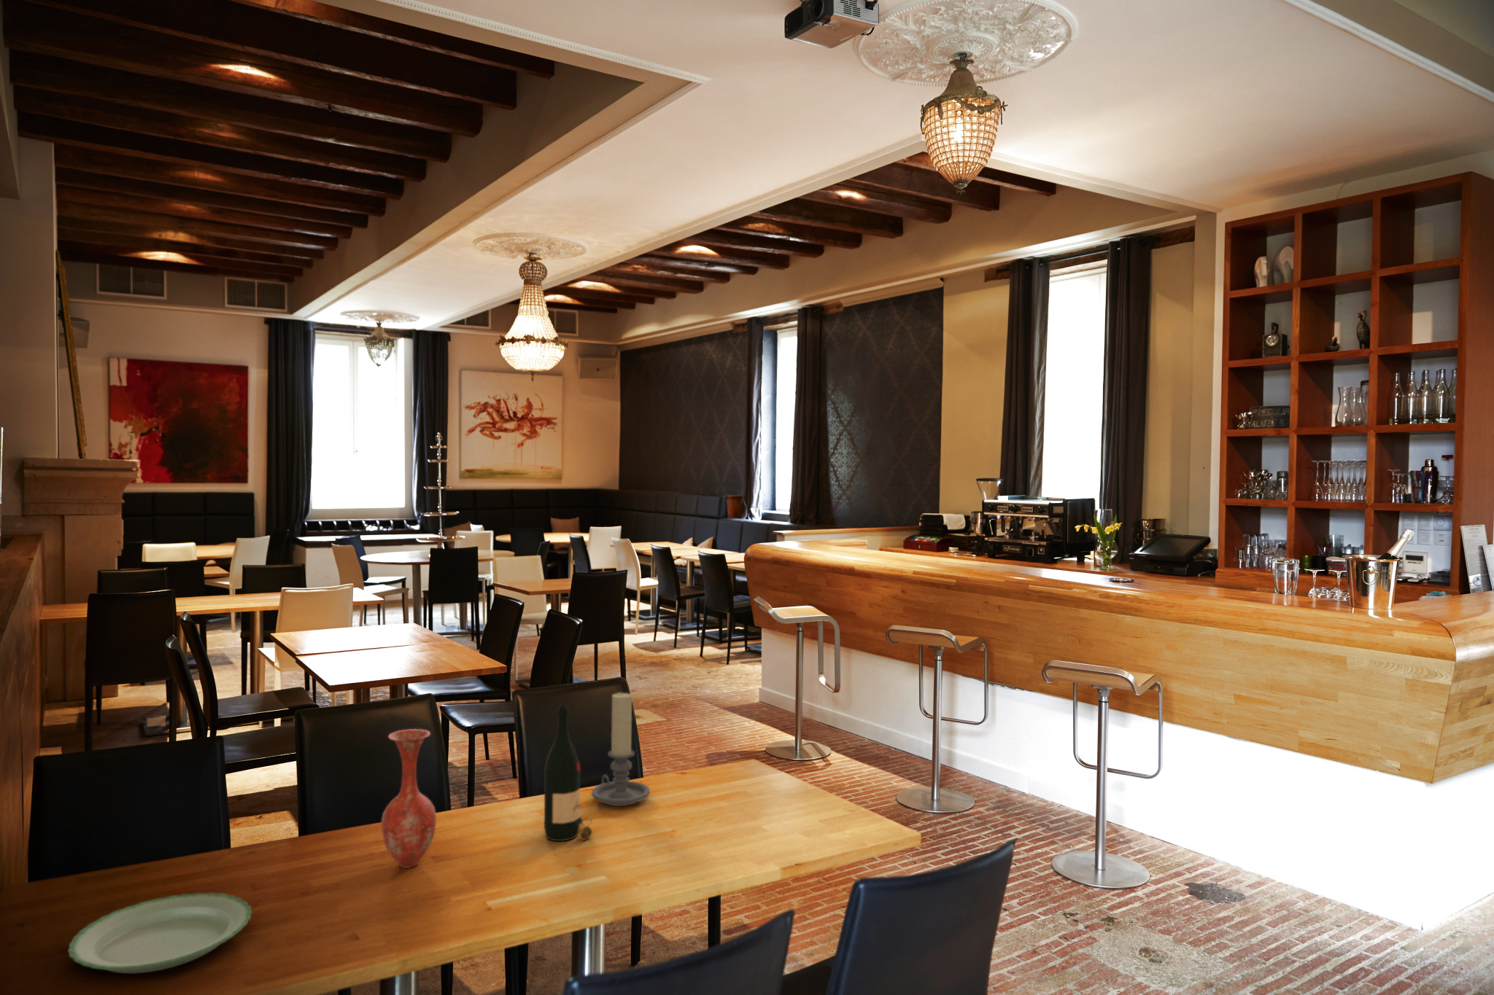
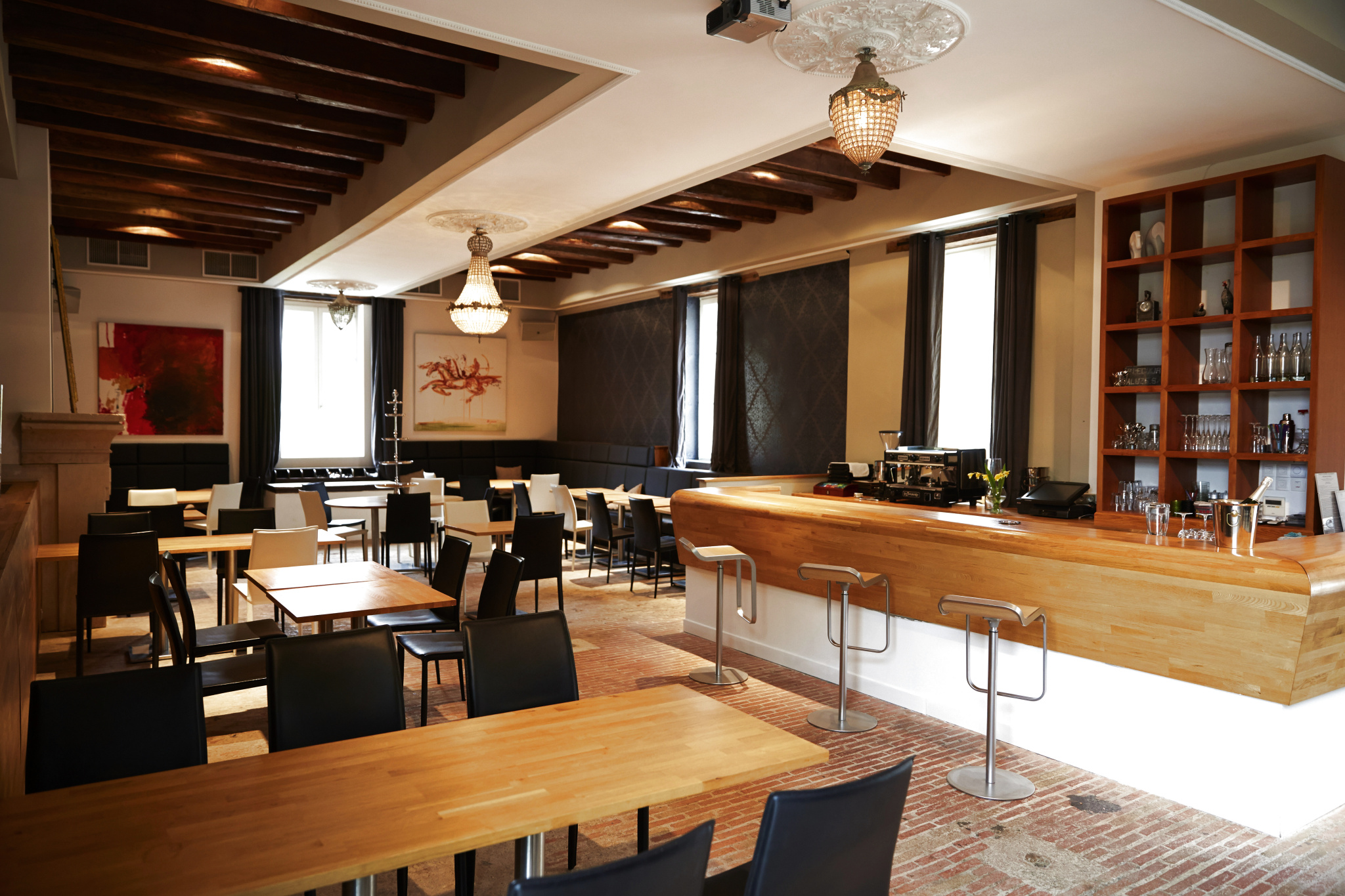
- plate (163, 936)
- vase (409, 798)
- candle holder (619, 744)
- wine bottle (570, 770)
